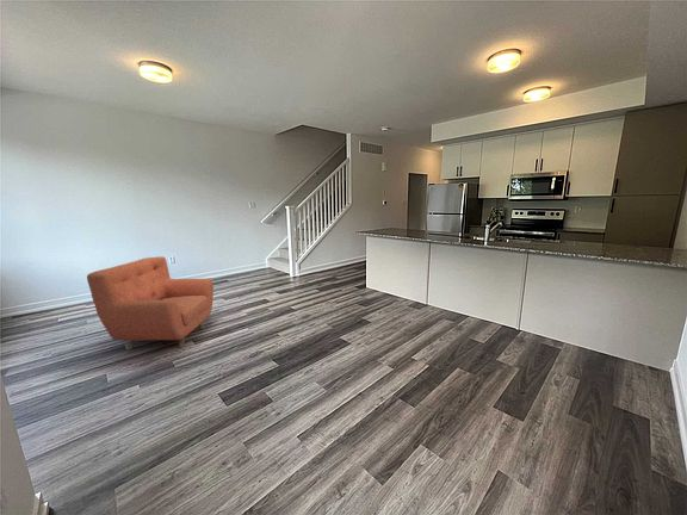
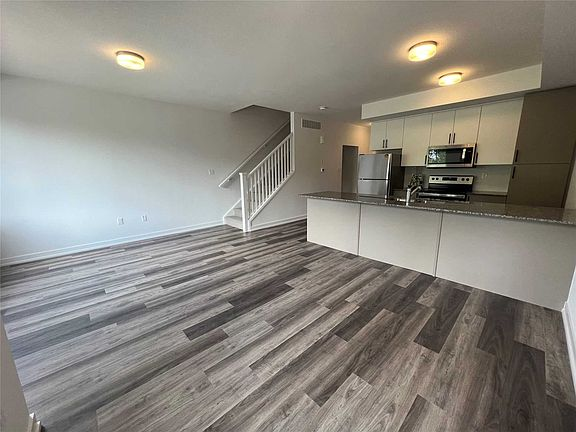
- armchair (160, 300)
